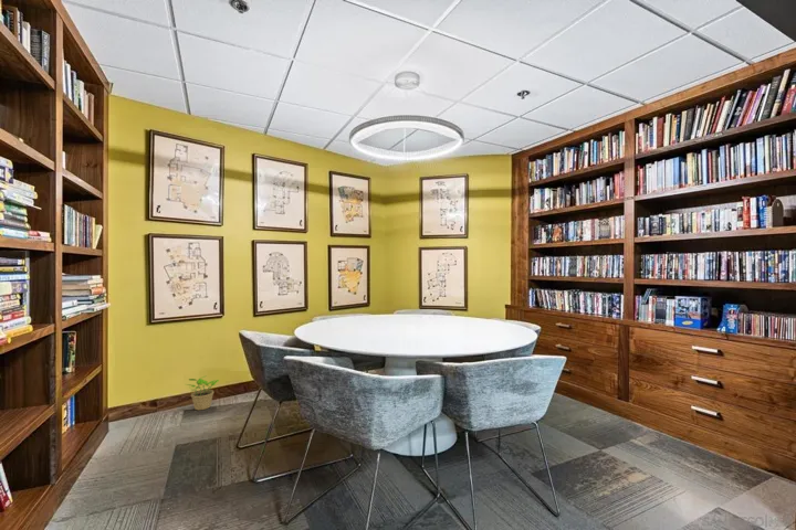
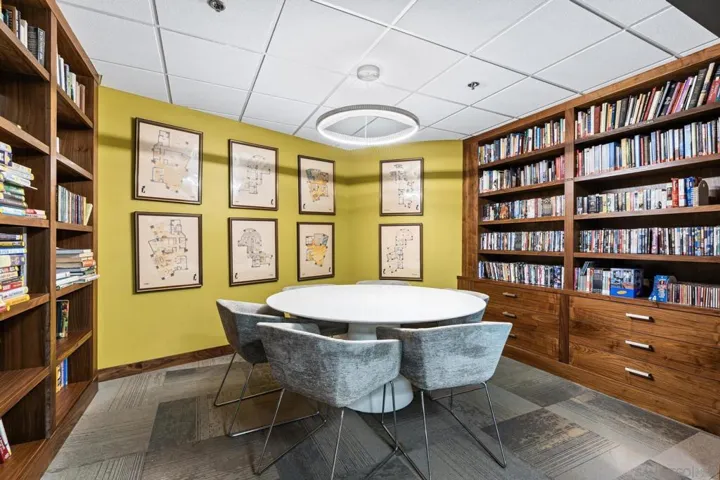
- potted plant (200, 390)
